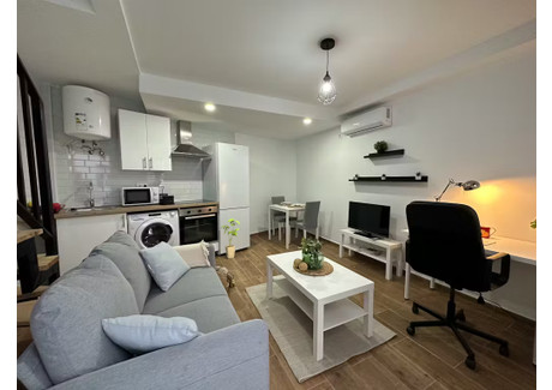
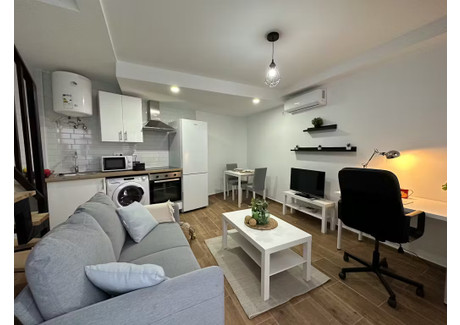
- house plant (232, 235)
